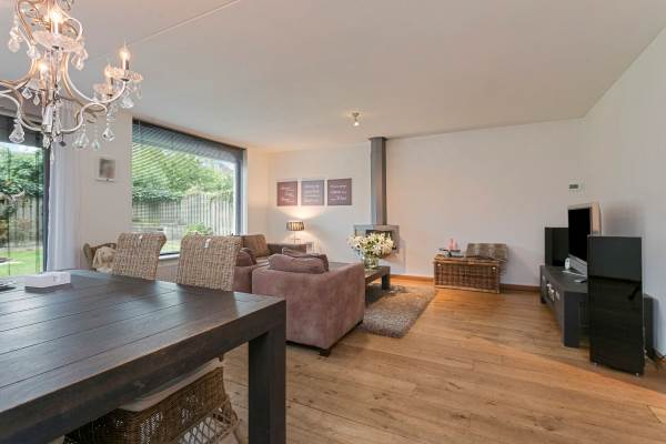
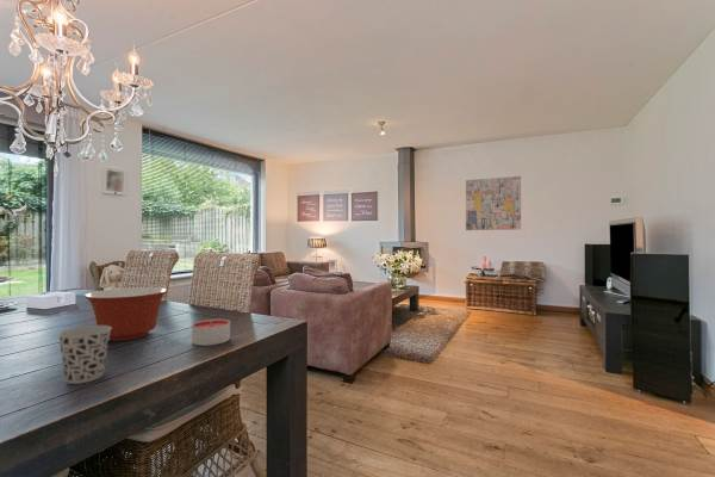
+ candle (211, 330)
+ wall art (492, 204)
+ cup (85, 354)
+ mixing bowl (128, 314)
